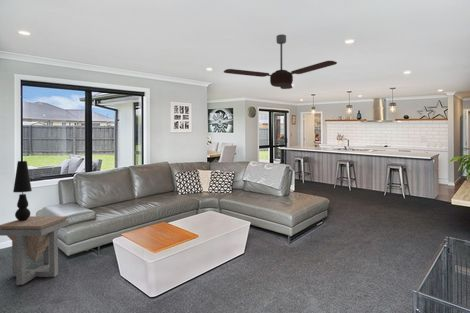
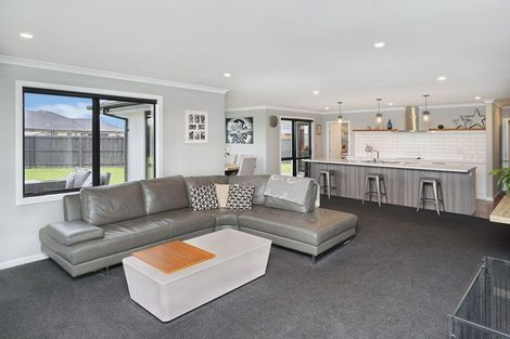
- ceiling fan (280, 63)
- table lamp (22, 190)
- side table (35, 248)
